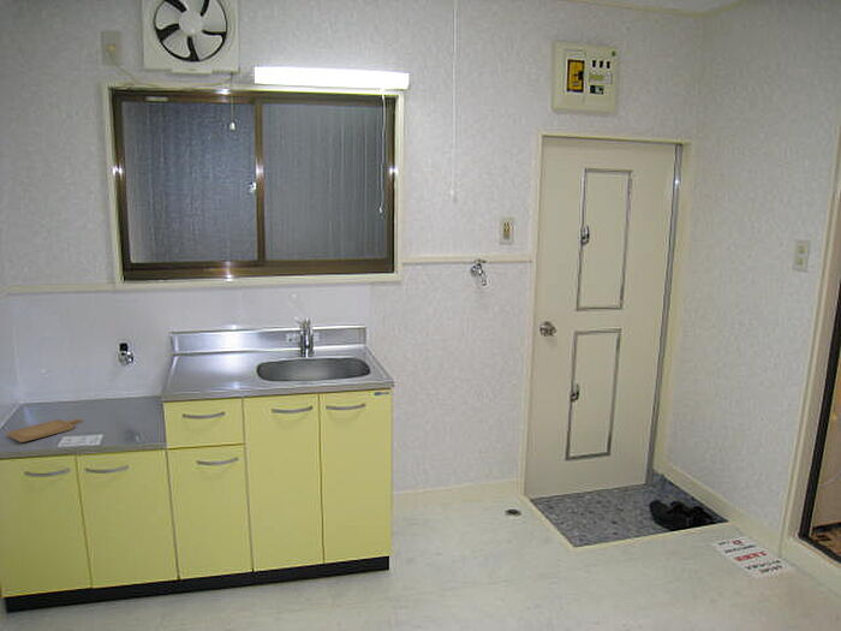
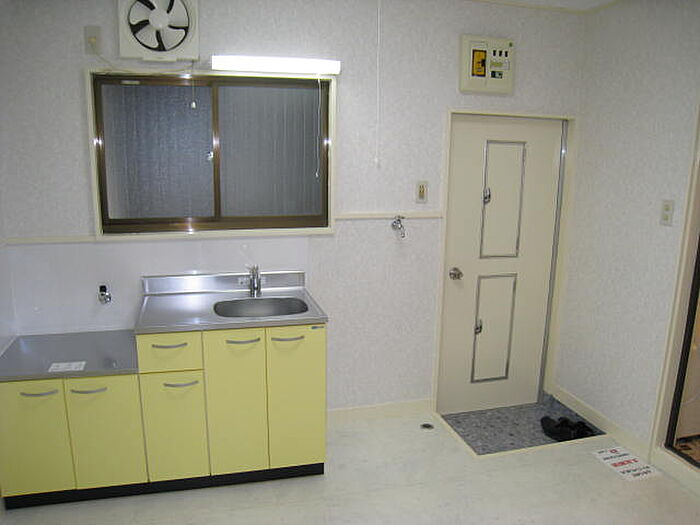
- chopping board (48, 428)
